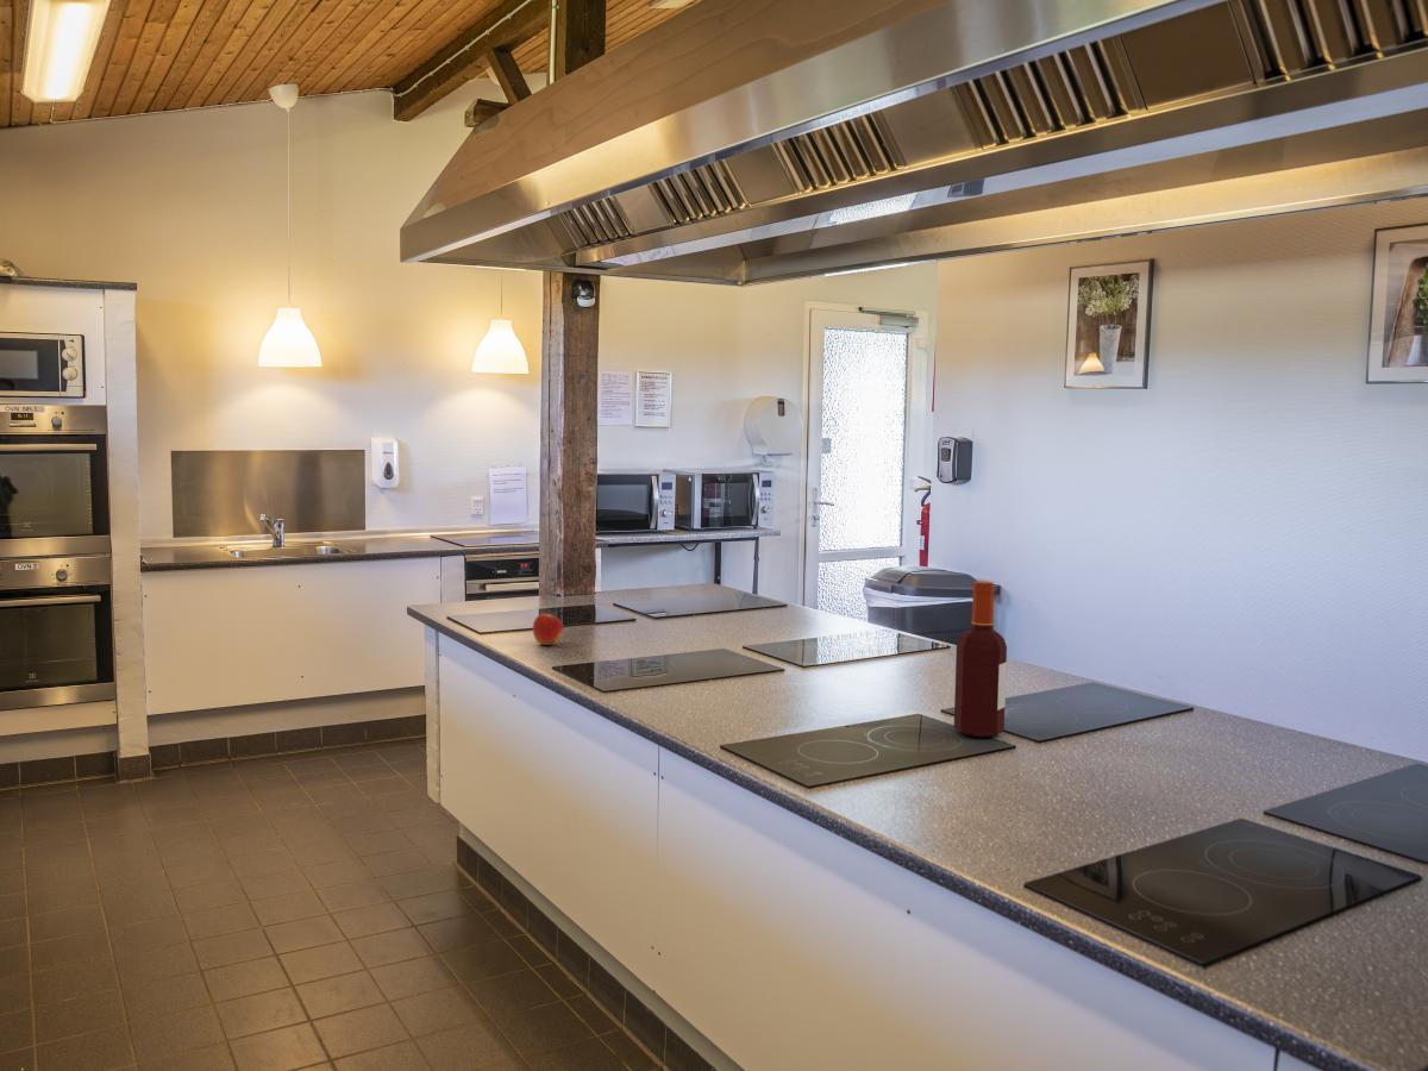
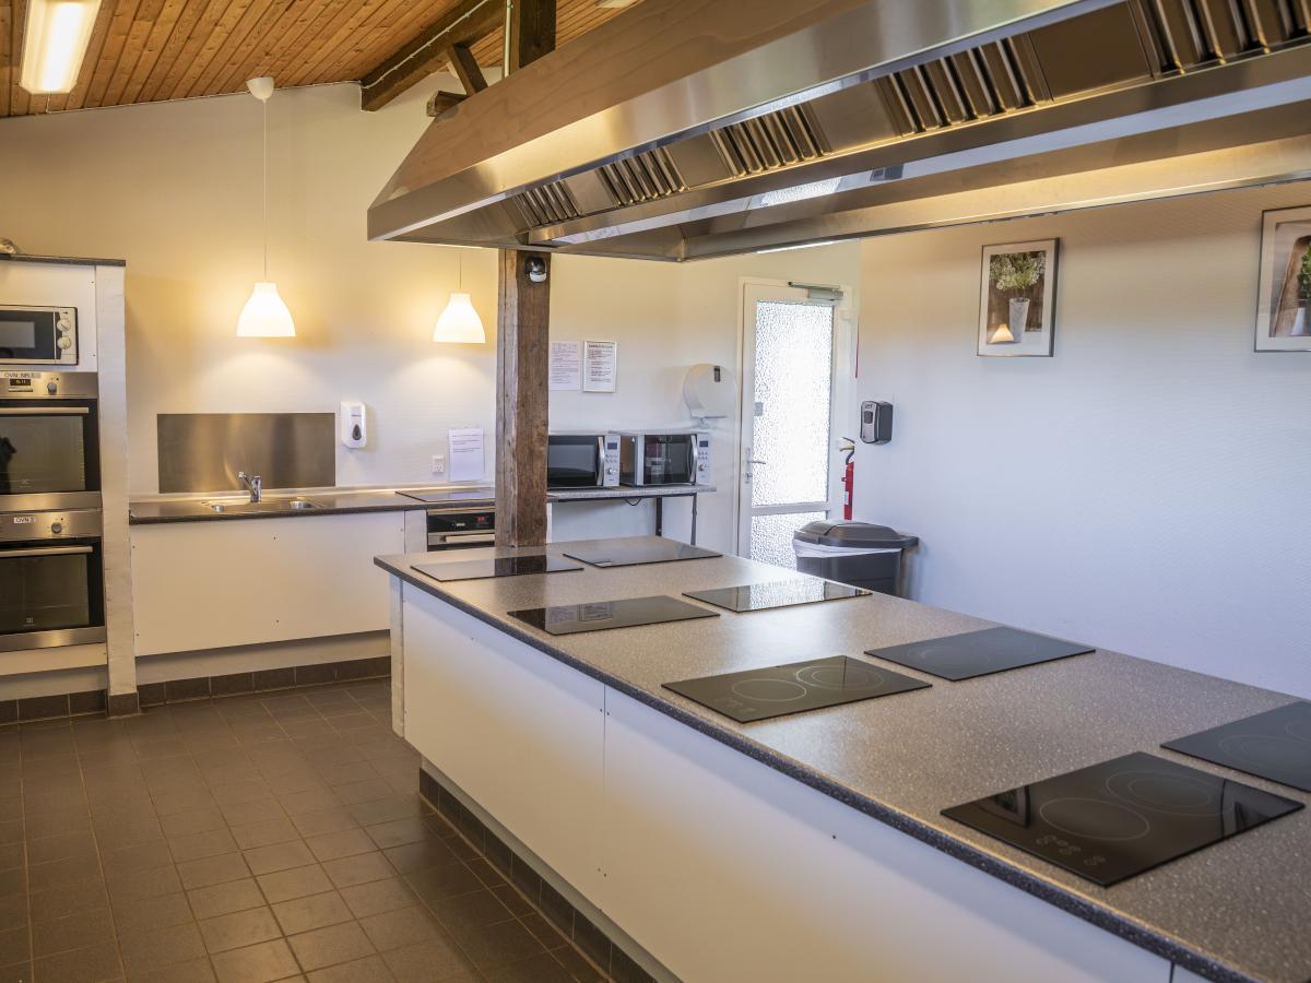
- apple (547, 626)
- bottle (981, 657)
